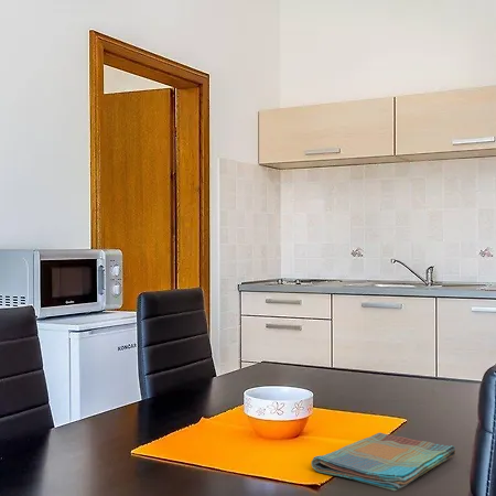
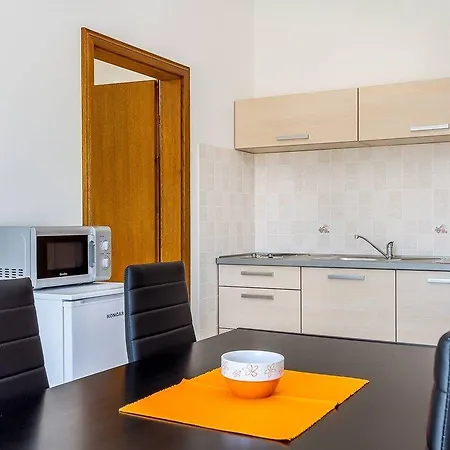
- dish towel (385, 456)
